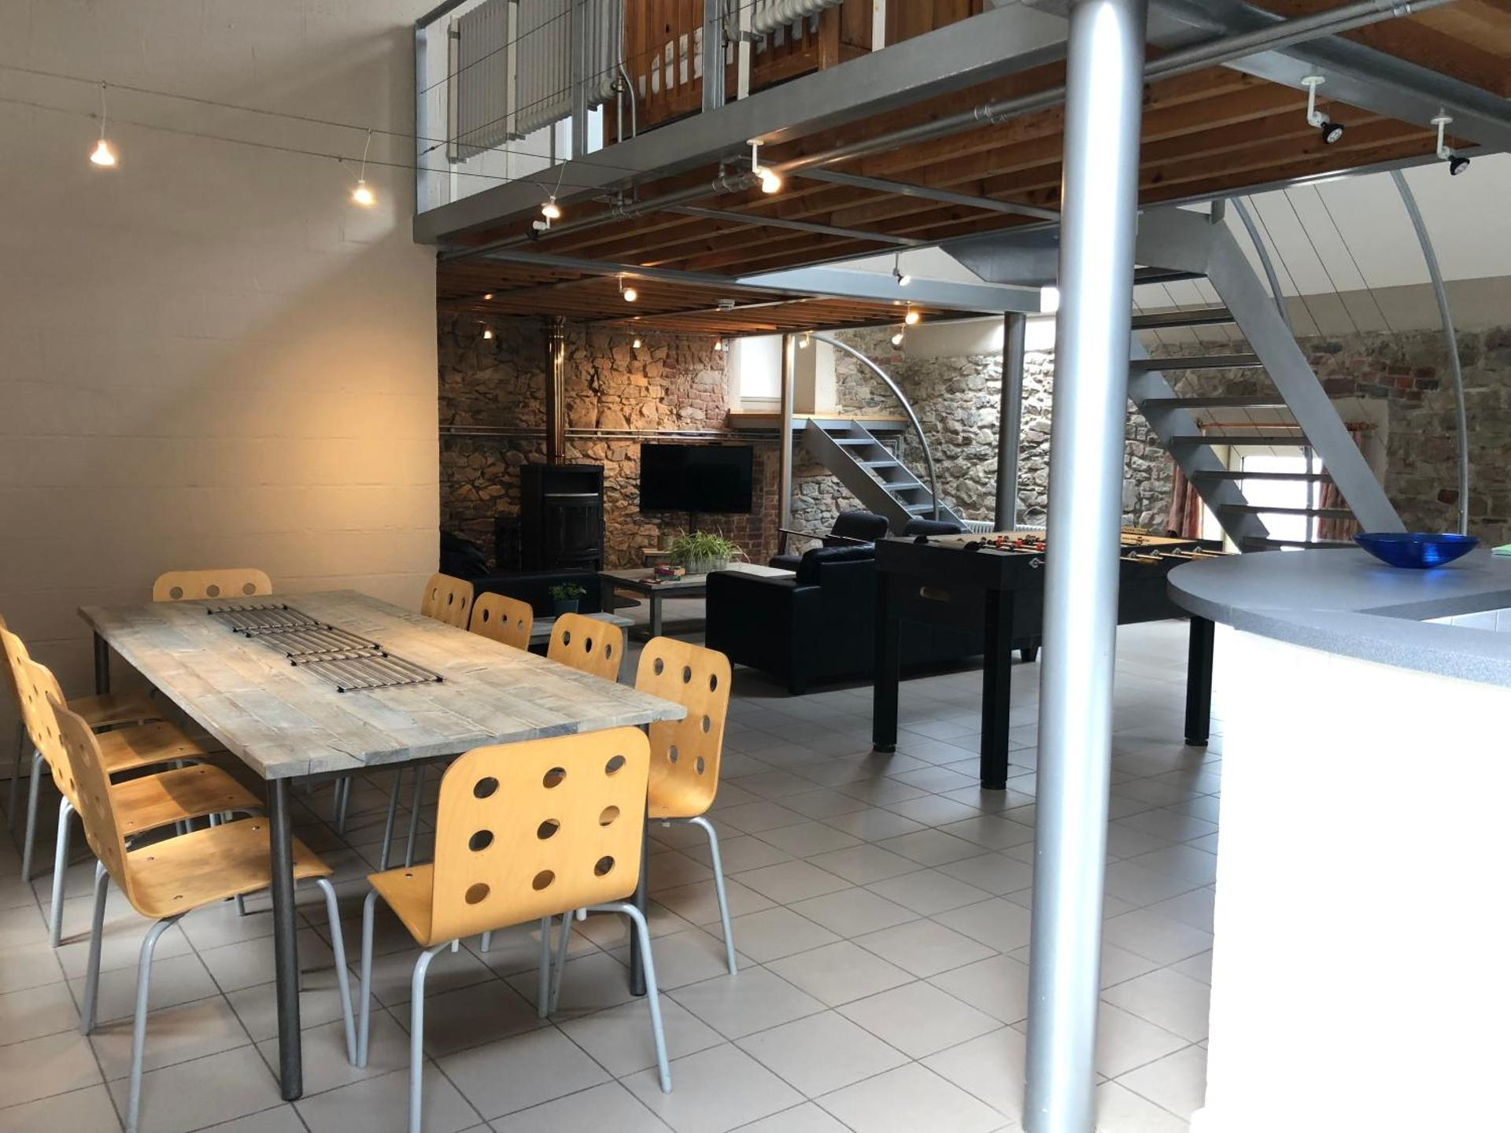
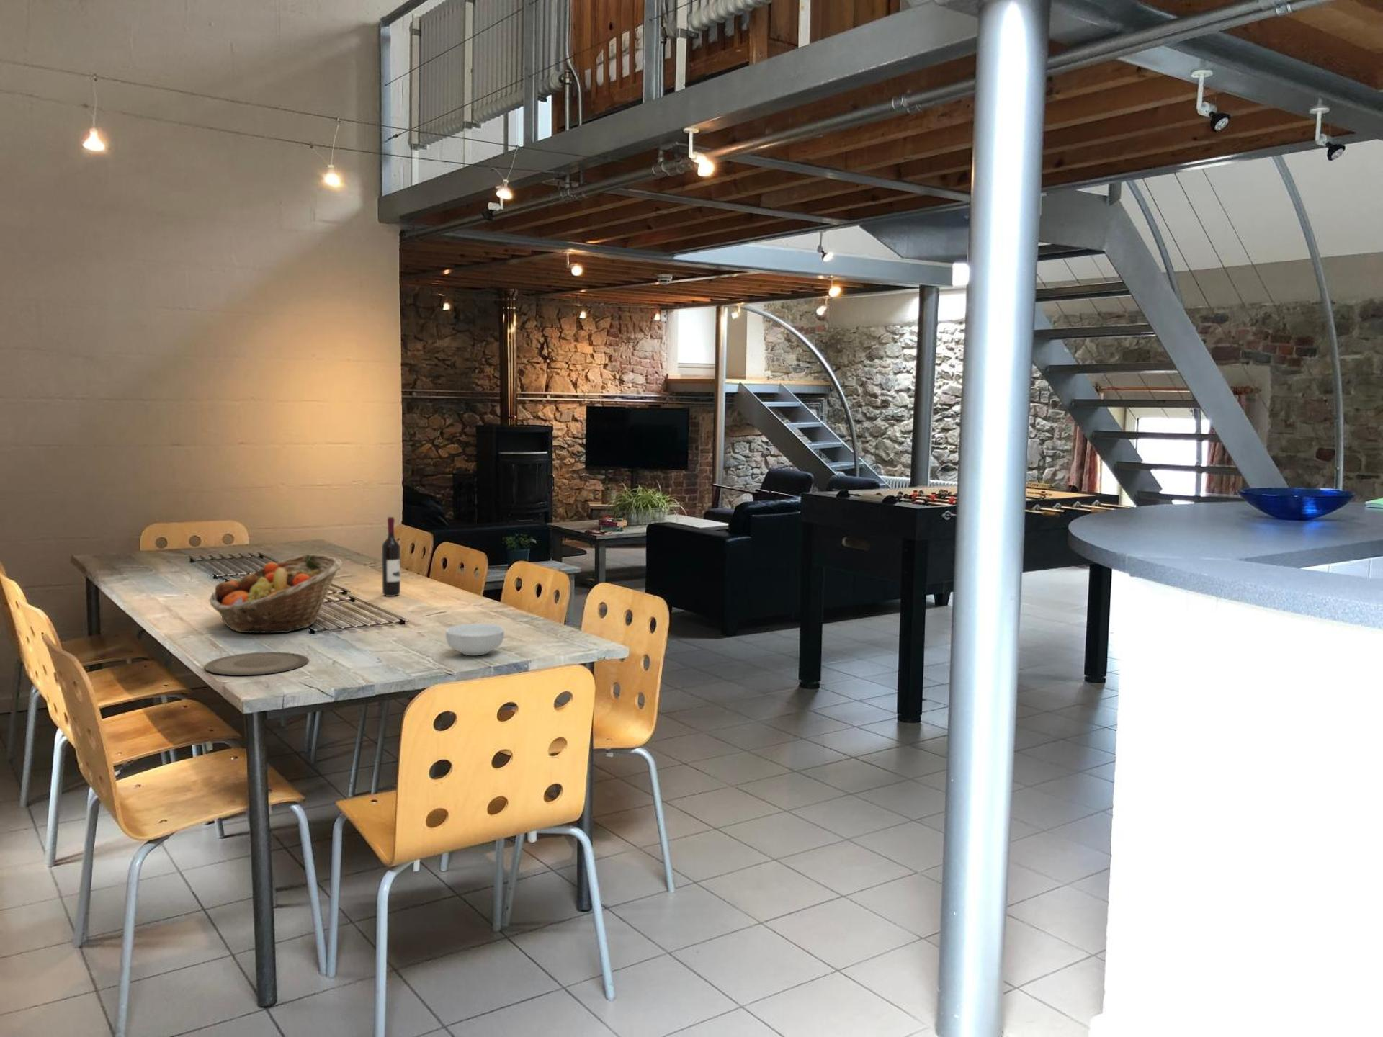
+ fruit basket (277, 591)
+ cereal bowl (475, 640)
+ wine bottle (391, 556)
+ plate (257, 662)
